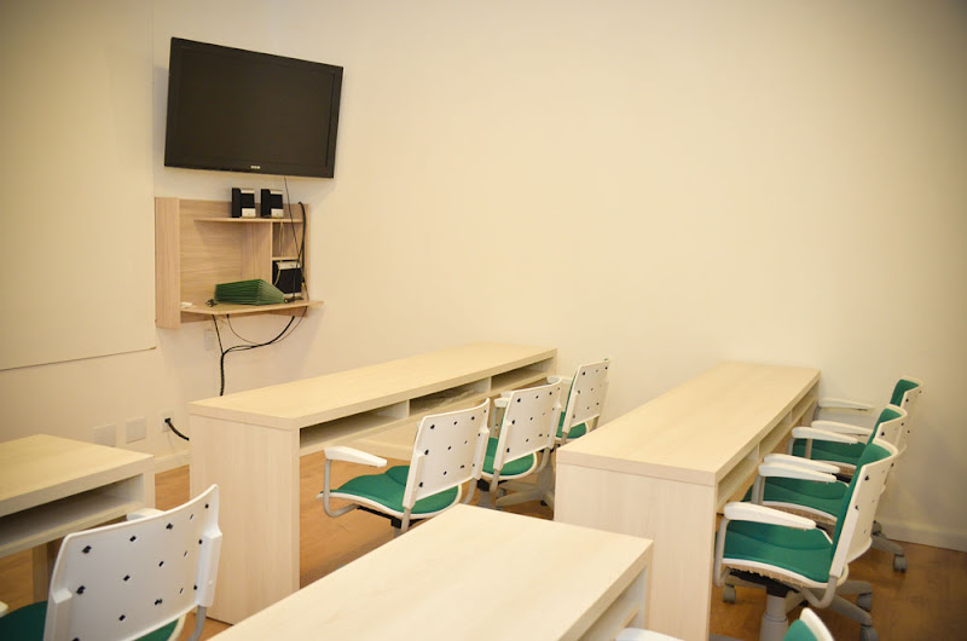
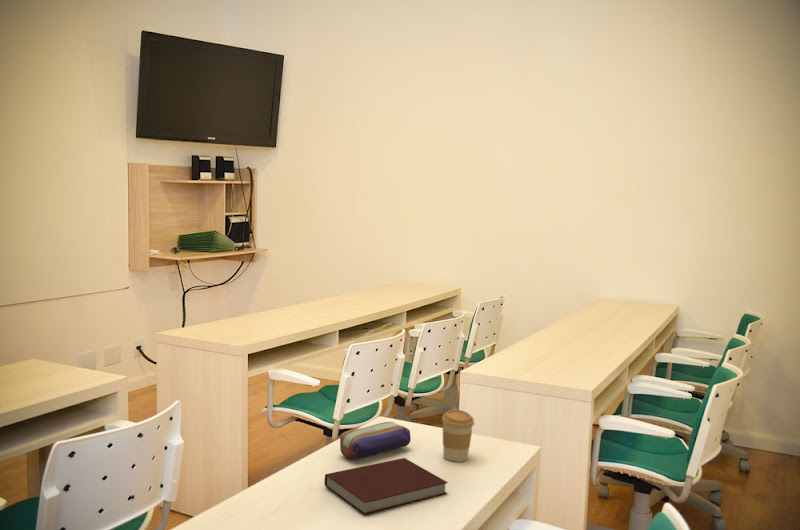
+ pencil case (376, 439)
+ notebook (385, 483)
+ coffee cup (457, 435)
